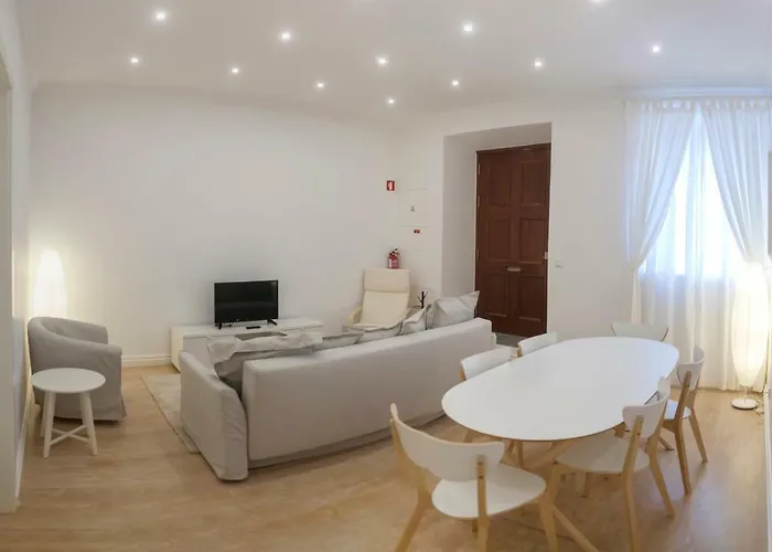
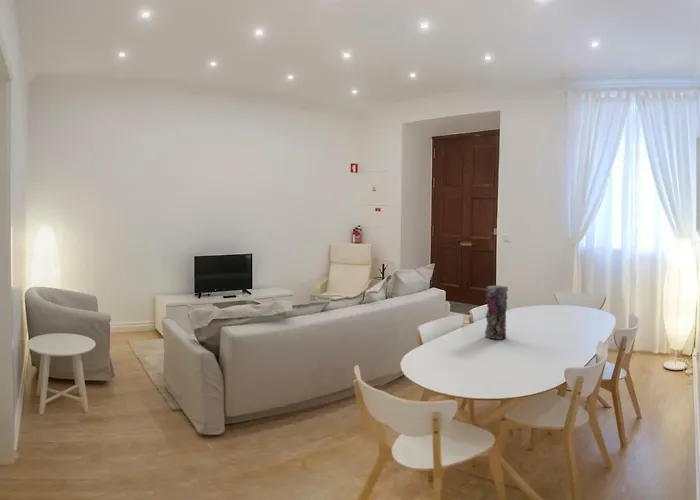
+ vase (497, 311)
